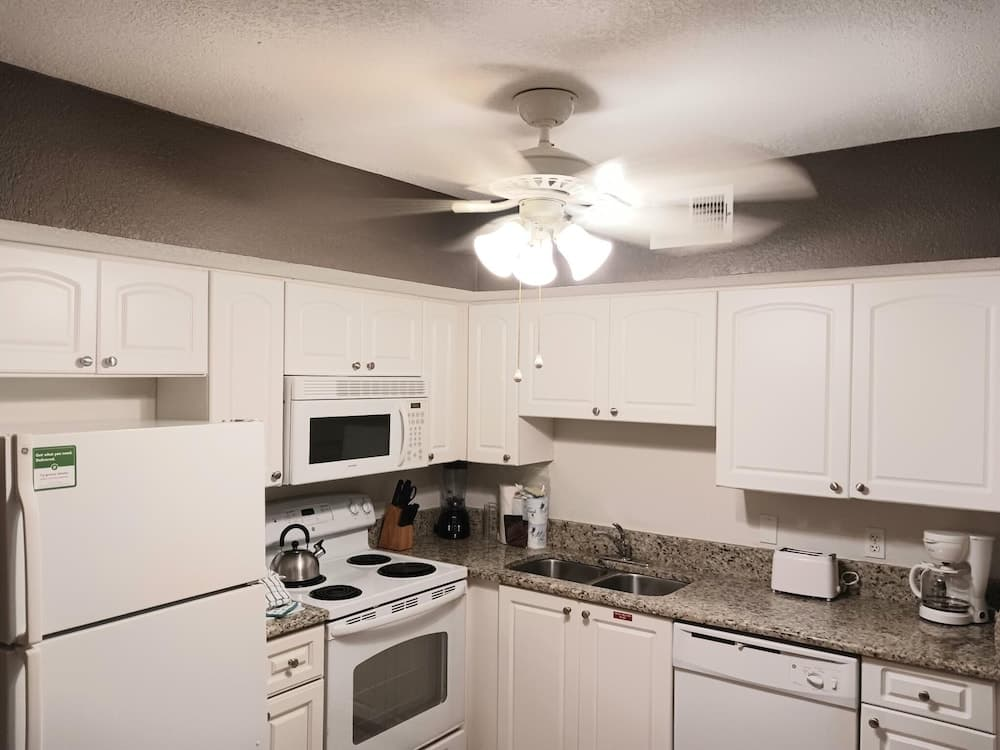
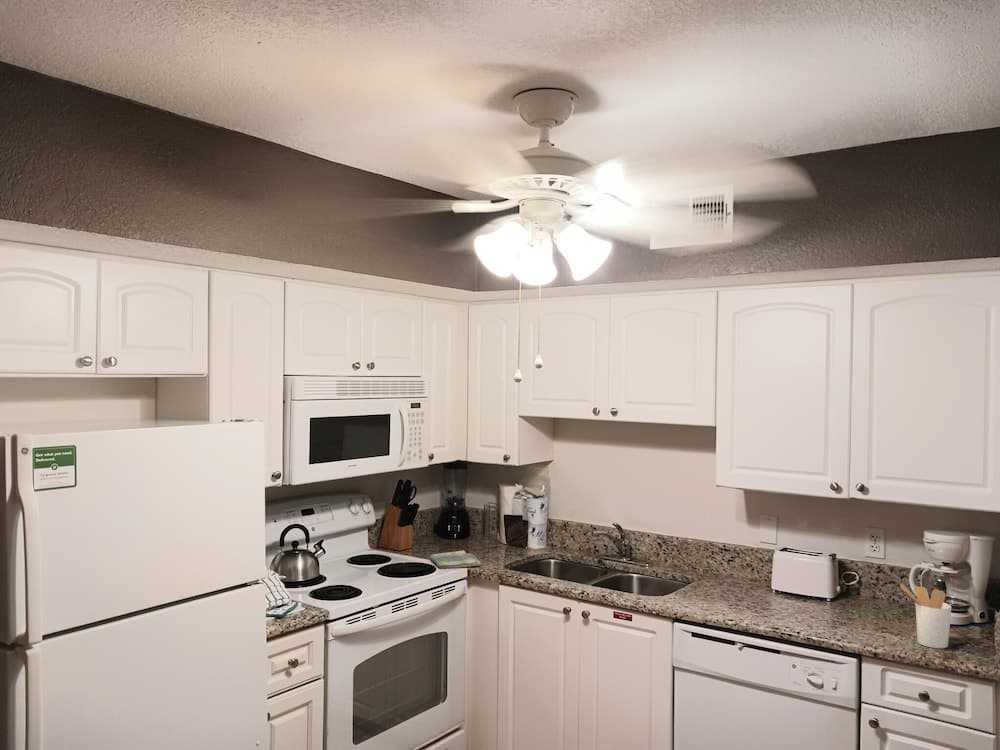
+ utensil holder (923, 613)
+ dish towel (455, 559)
